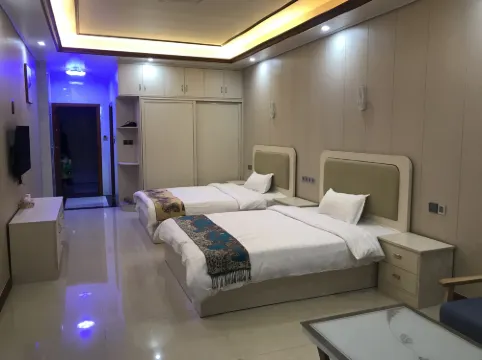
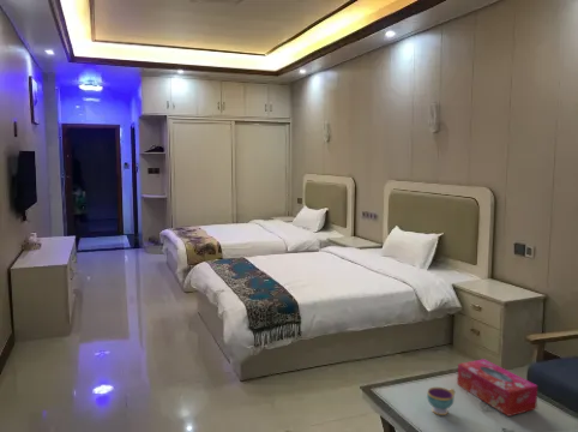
+ teacup (441, 401)
+ tissue box (495, 385)
